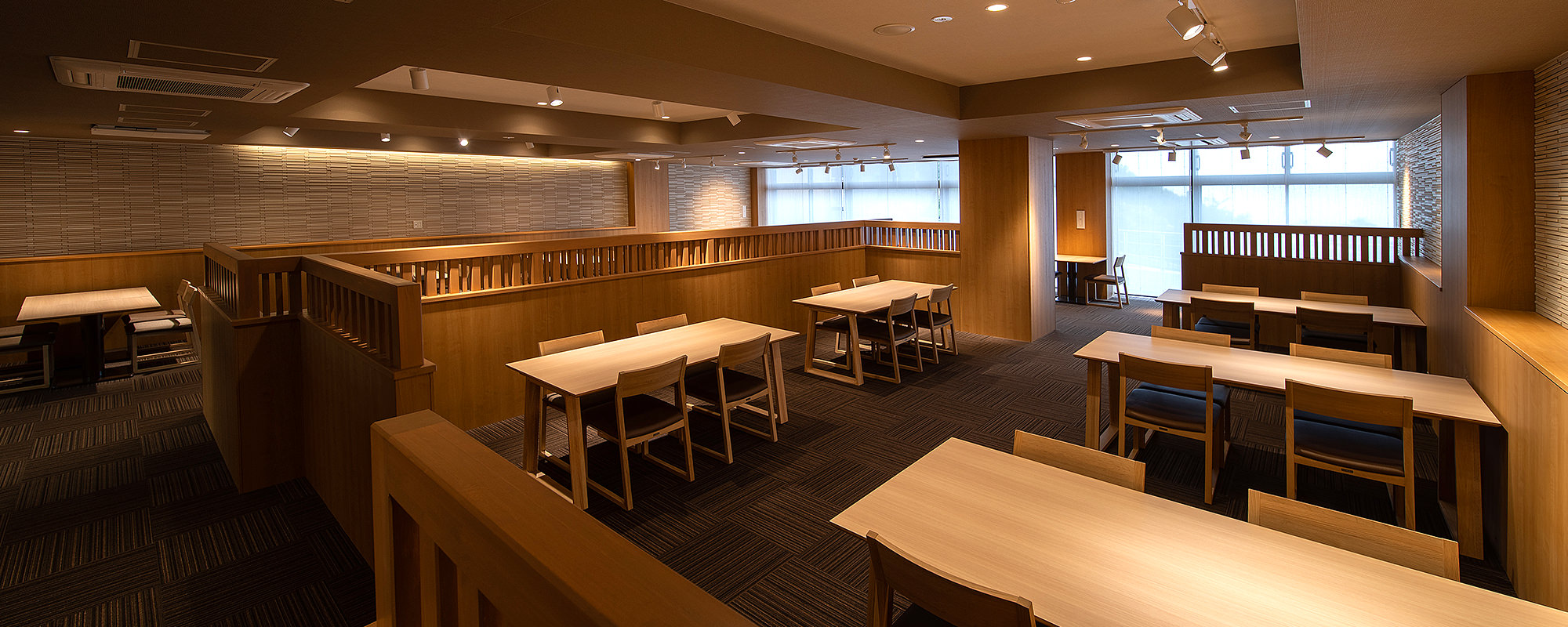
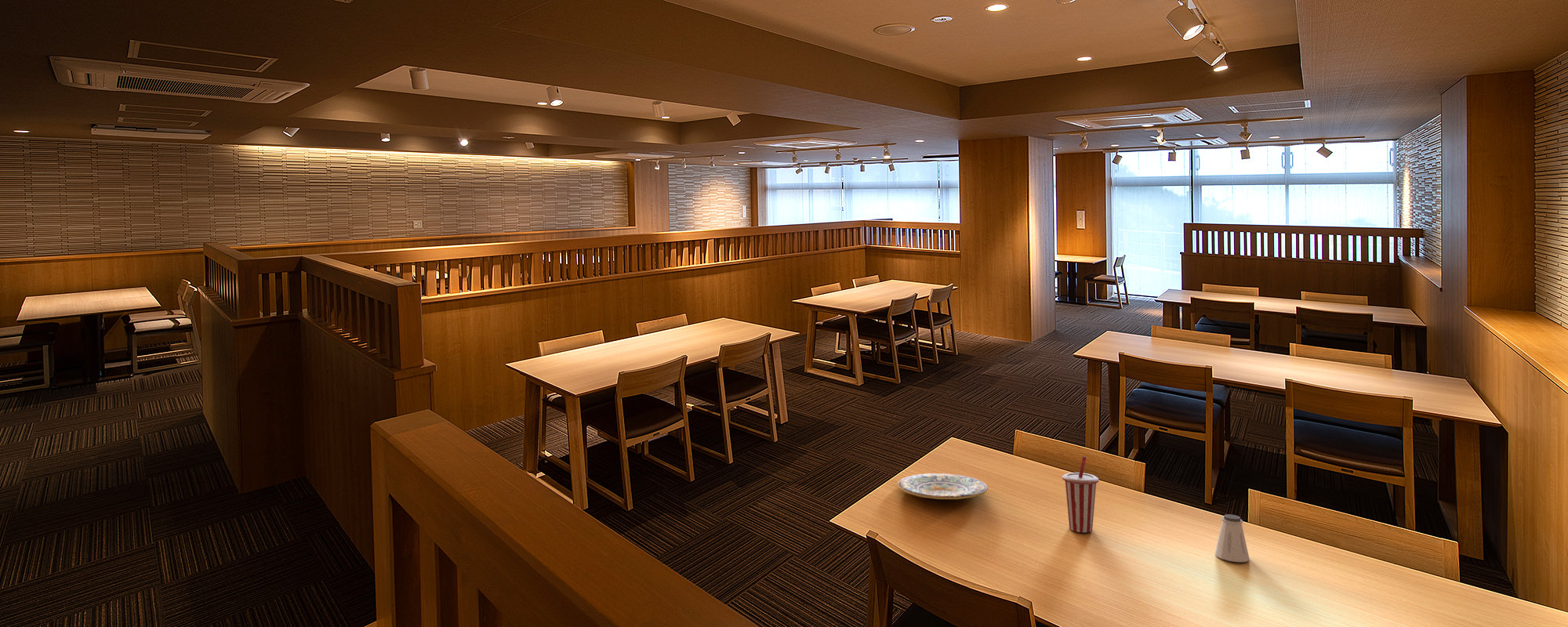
+ cup with straw (1080, 492)
+ saltshaker (1232, 536)
+ plate (942, 489)
